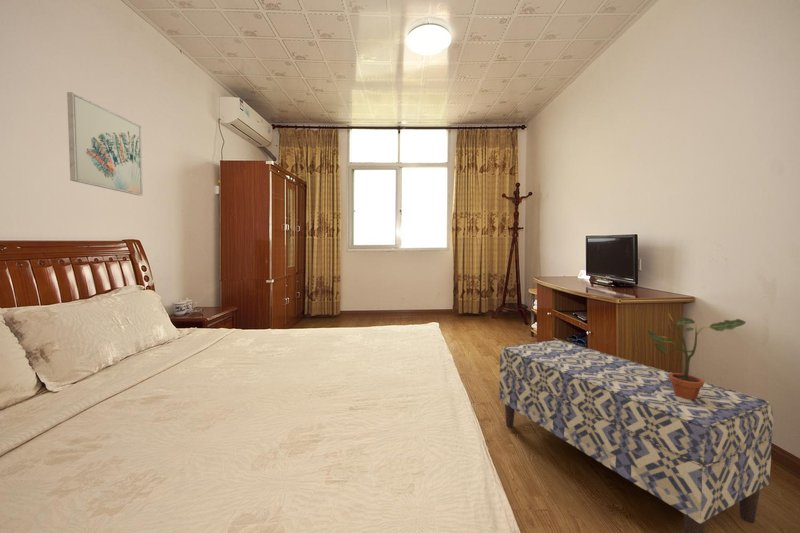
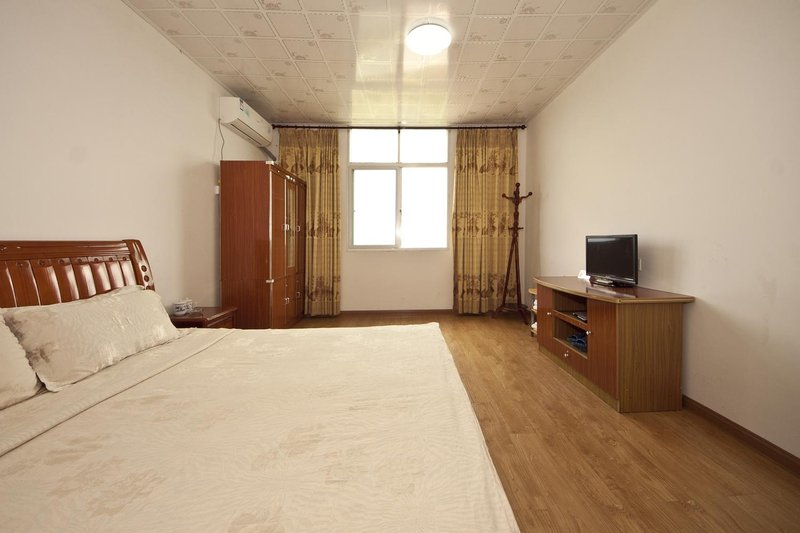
- wall art (109, 150)
- potted plant (692, 354)
- bench (604, 415)
